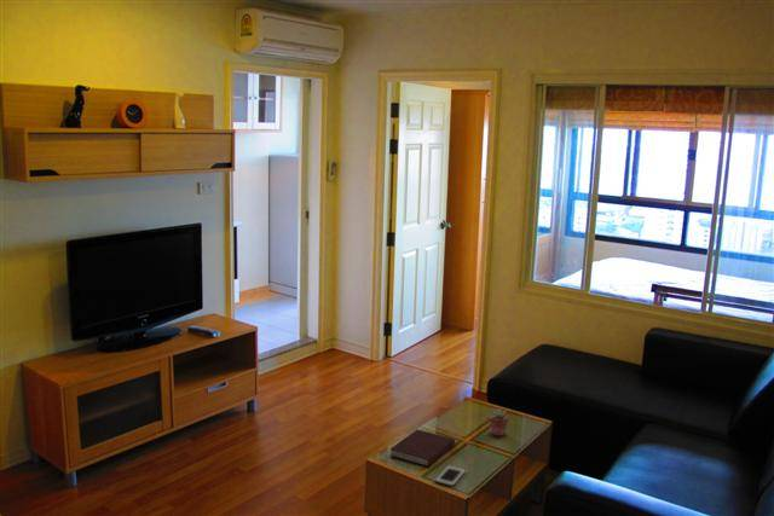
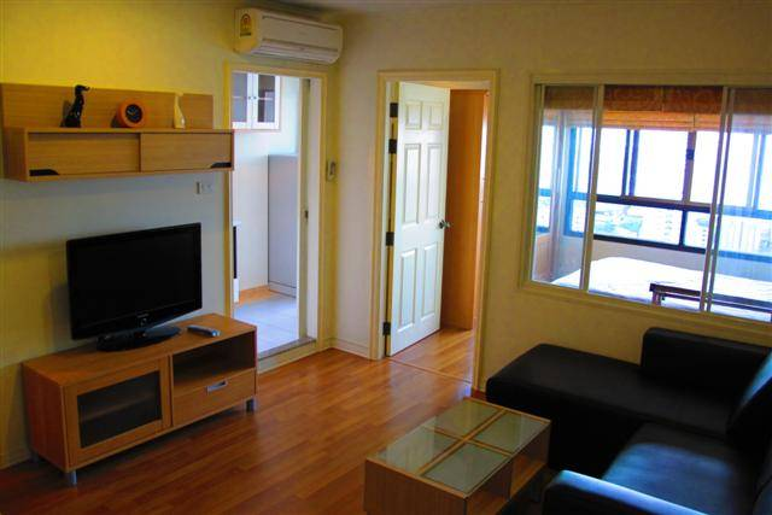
- potted succulent (498, 421)
- notebook (422, 447)
- cell phone (450, 475)
